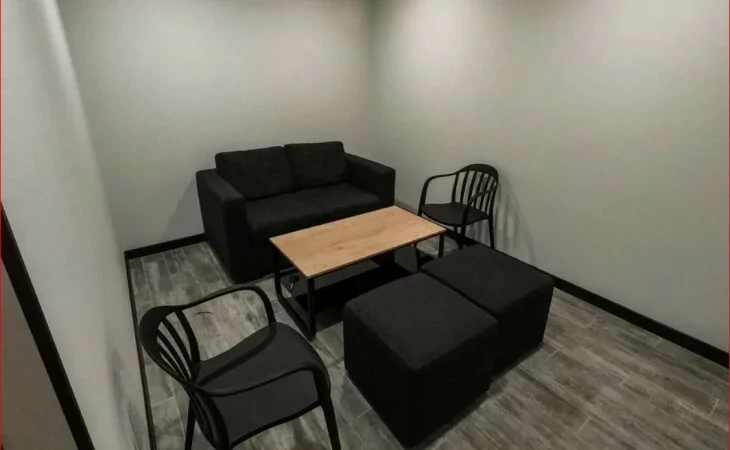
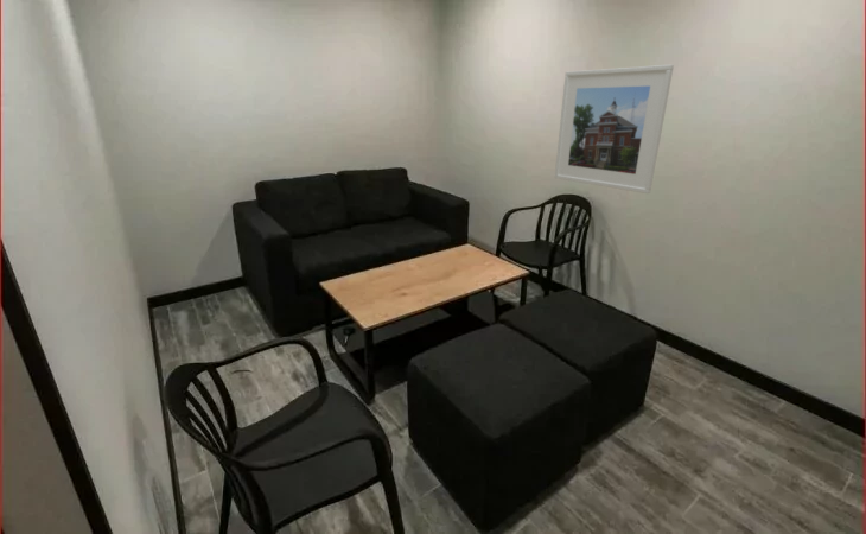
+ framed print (605, 129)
